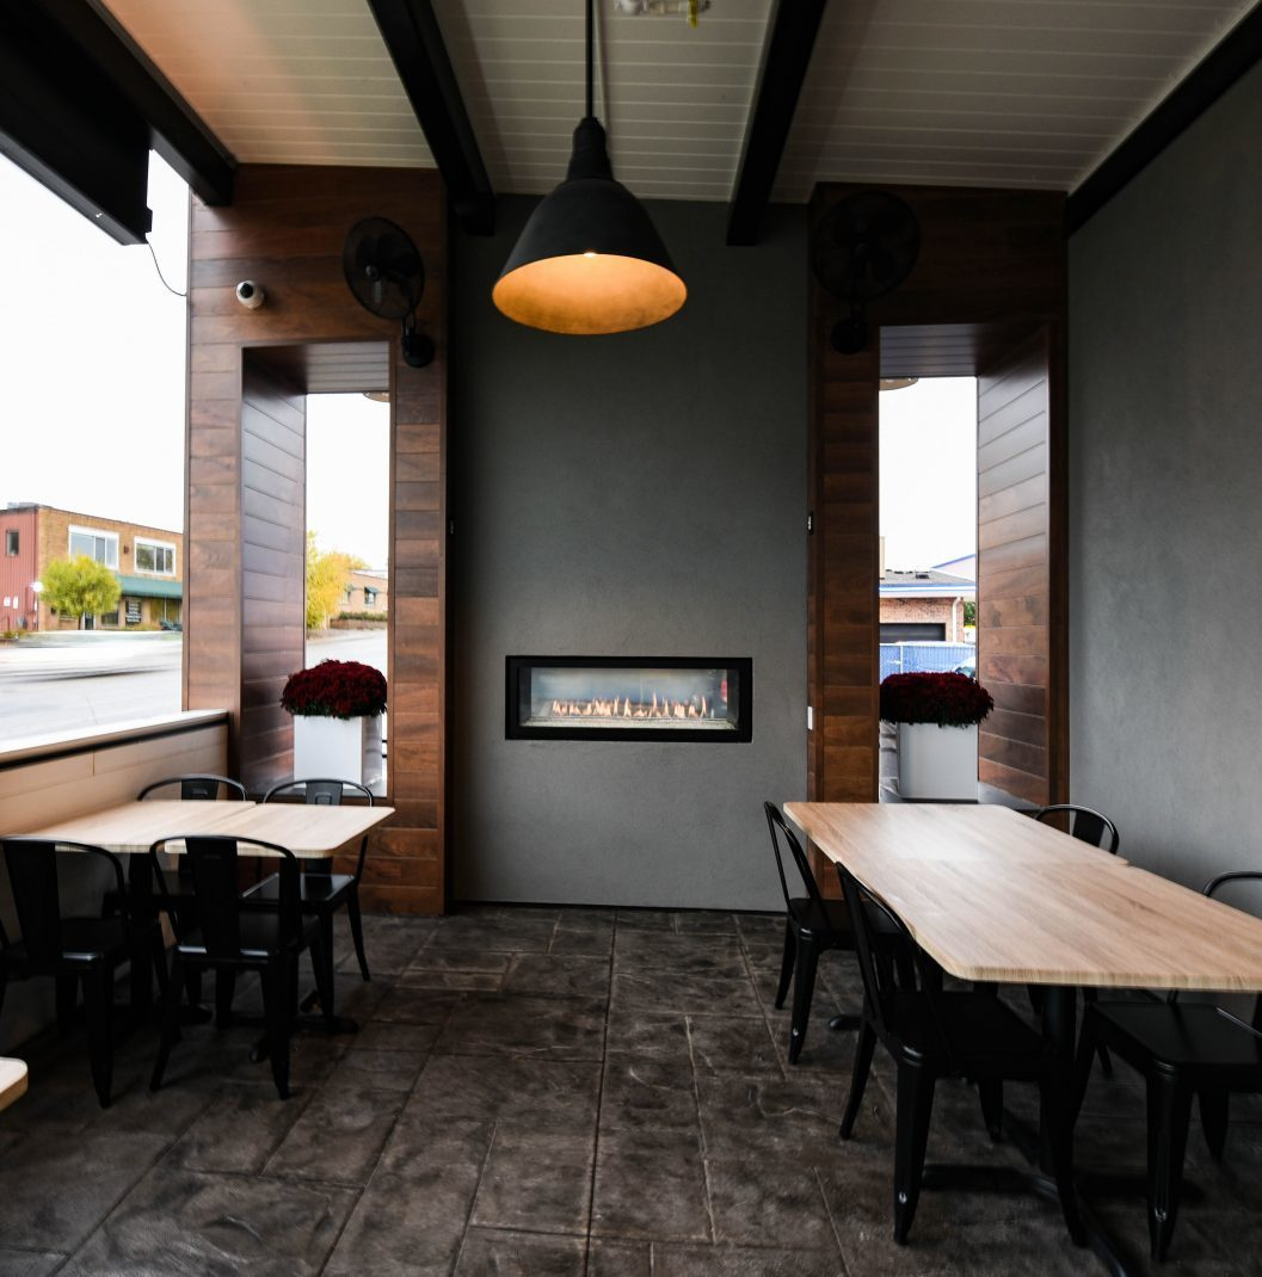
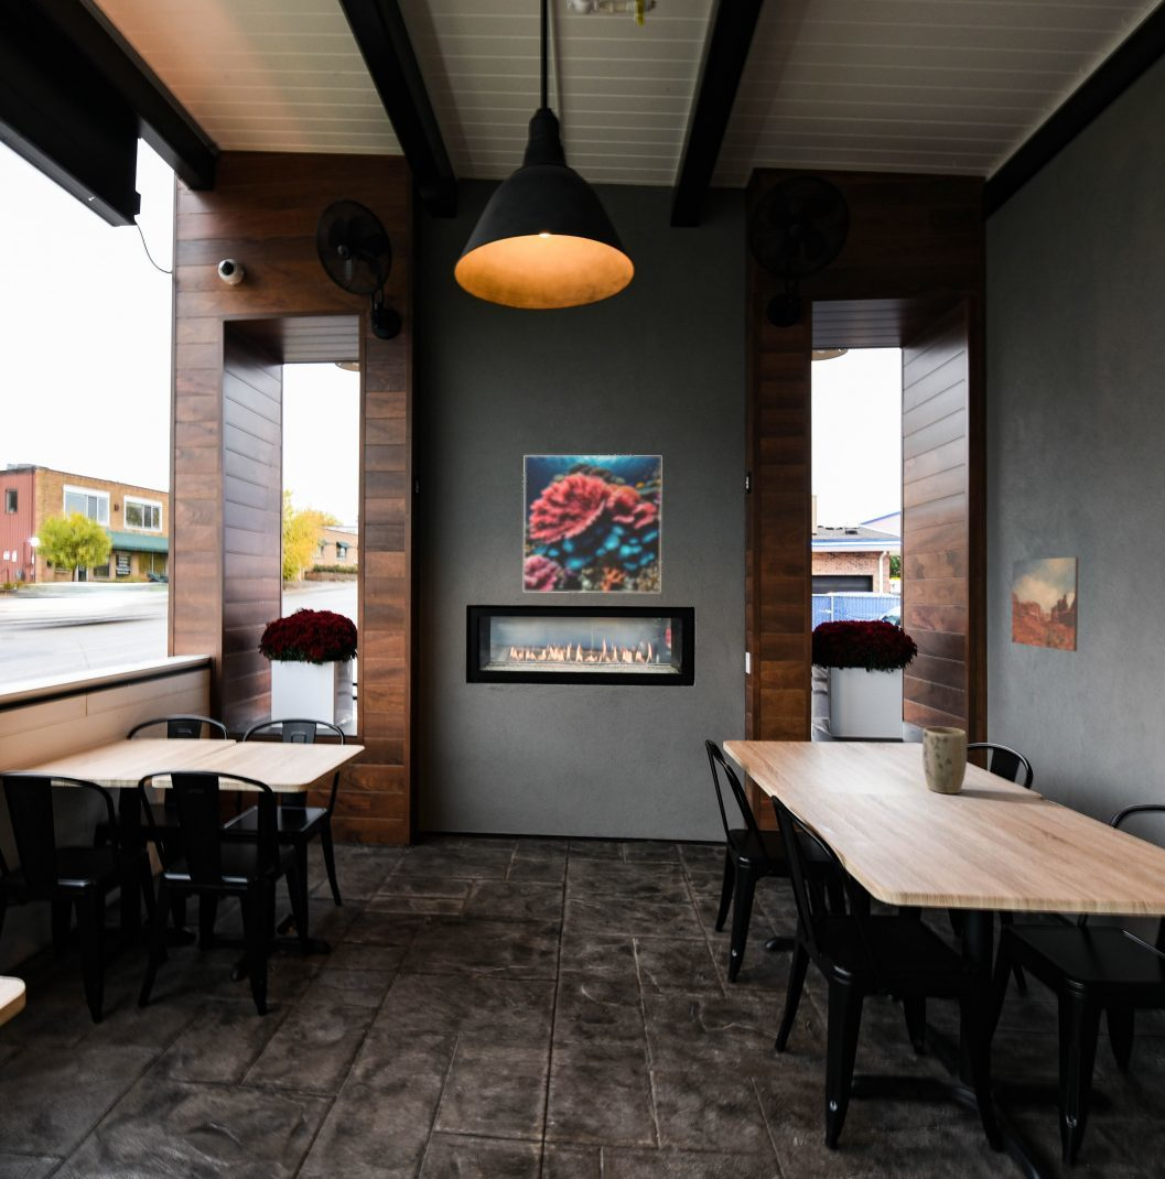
+ wall art (1043, 603)
+ plant pot (943, 759)
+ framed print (592, 523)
